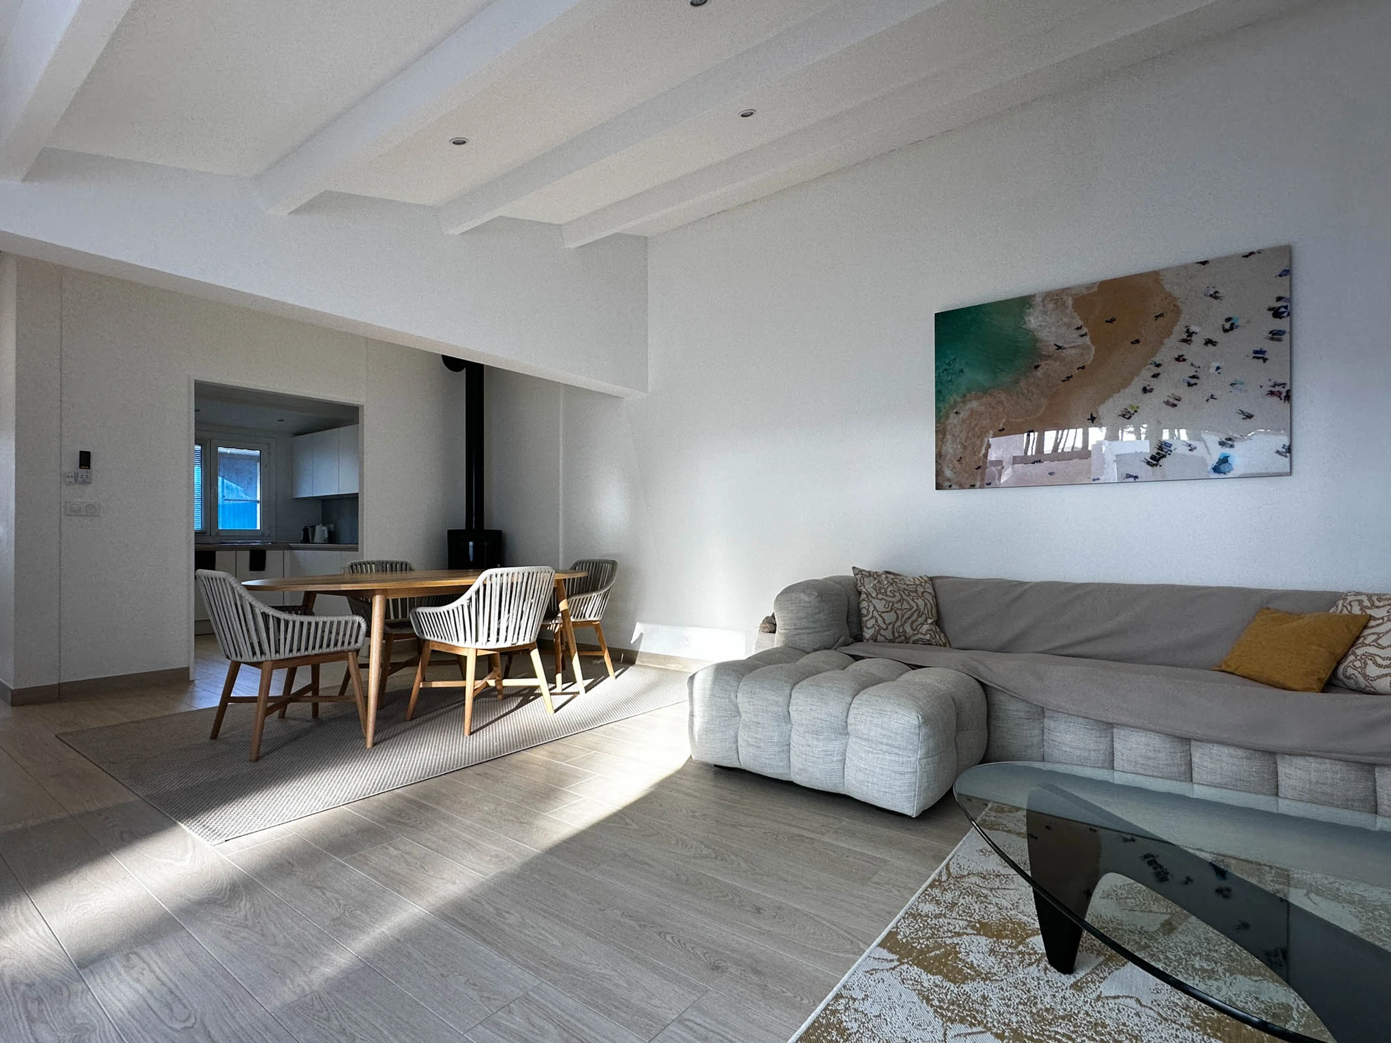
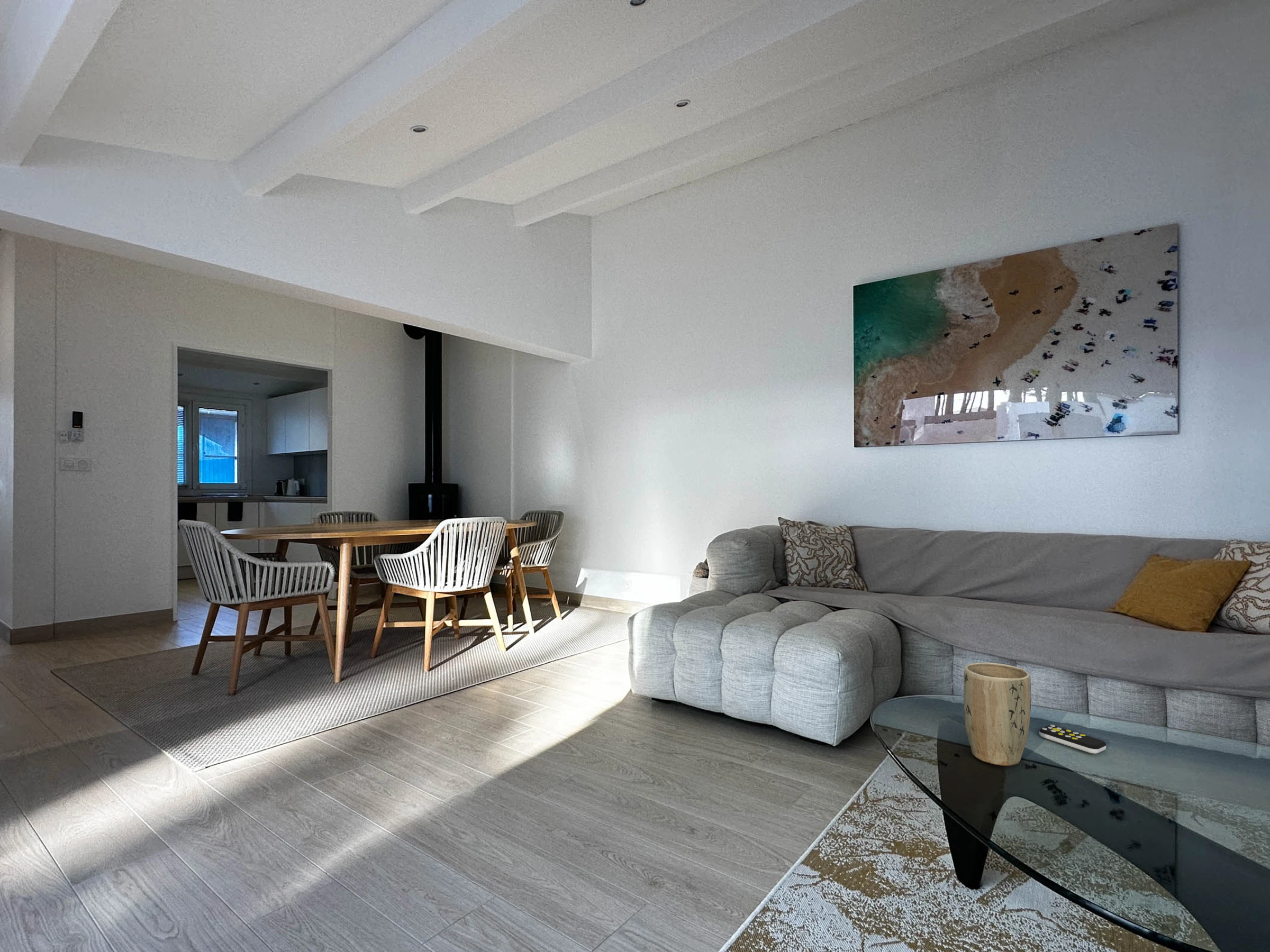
+ plant pot (996, 713)
+ remote control (1072, 738)
